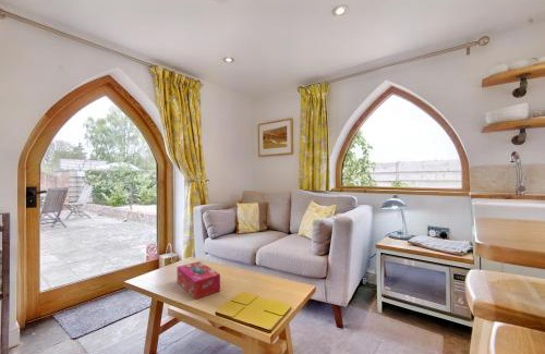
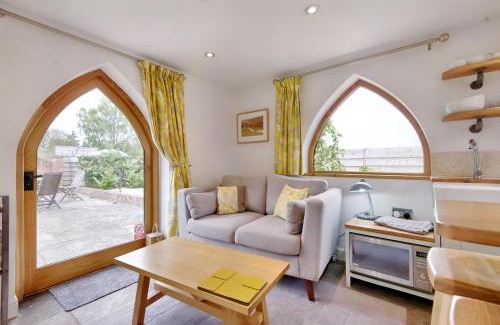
- tissue box (197, 278)
